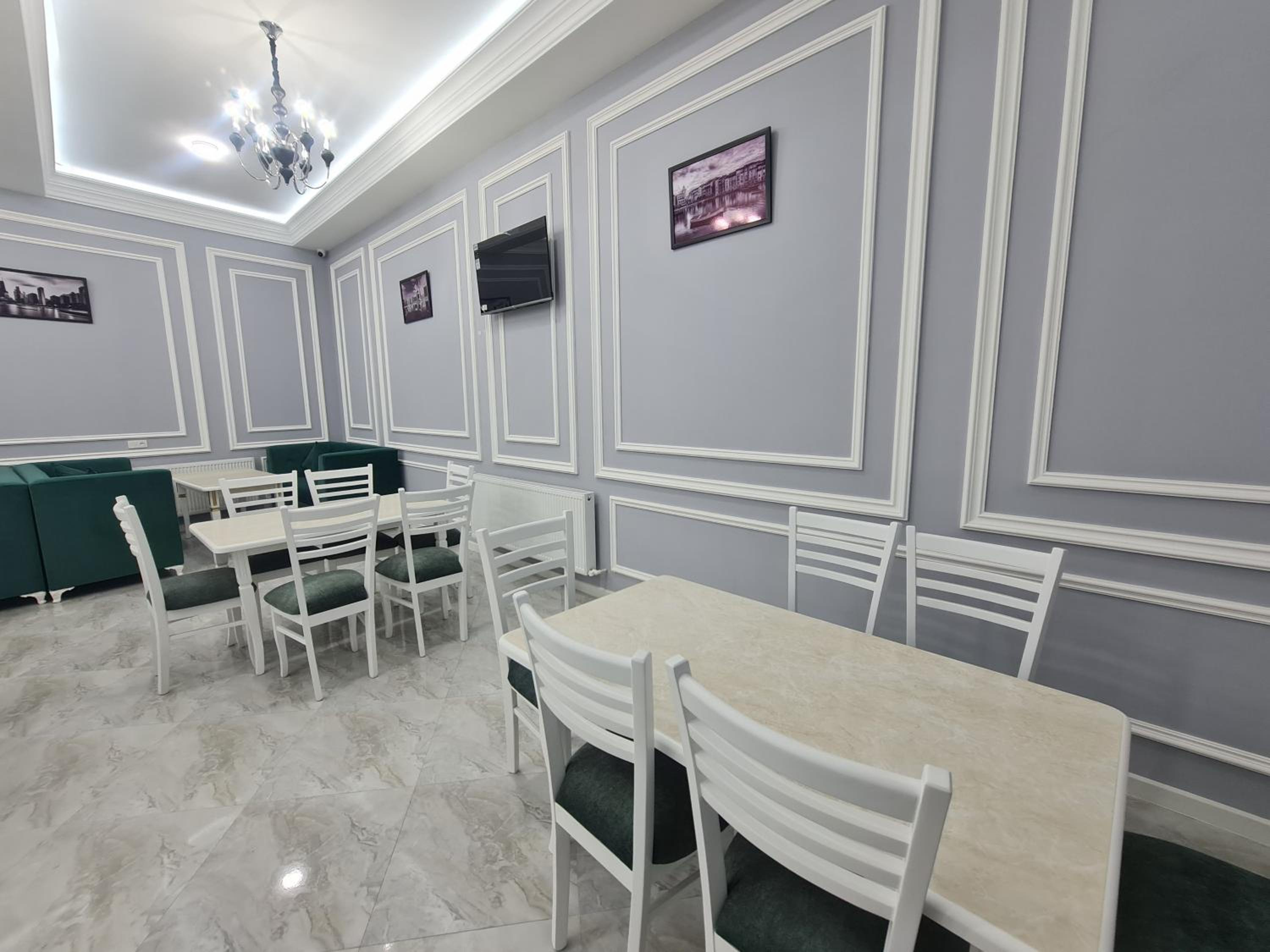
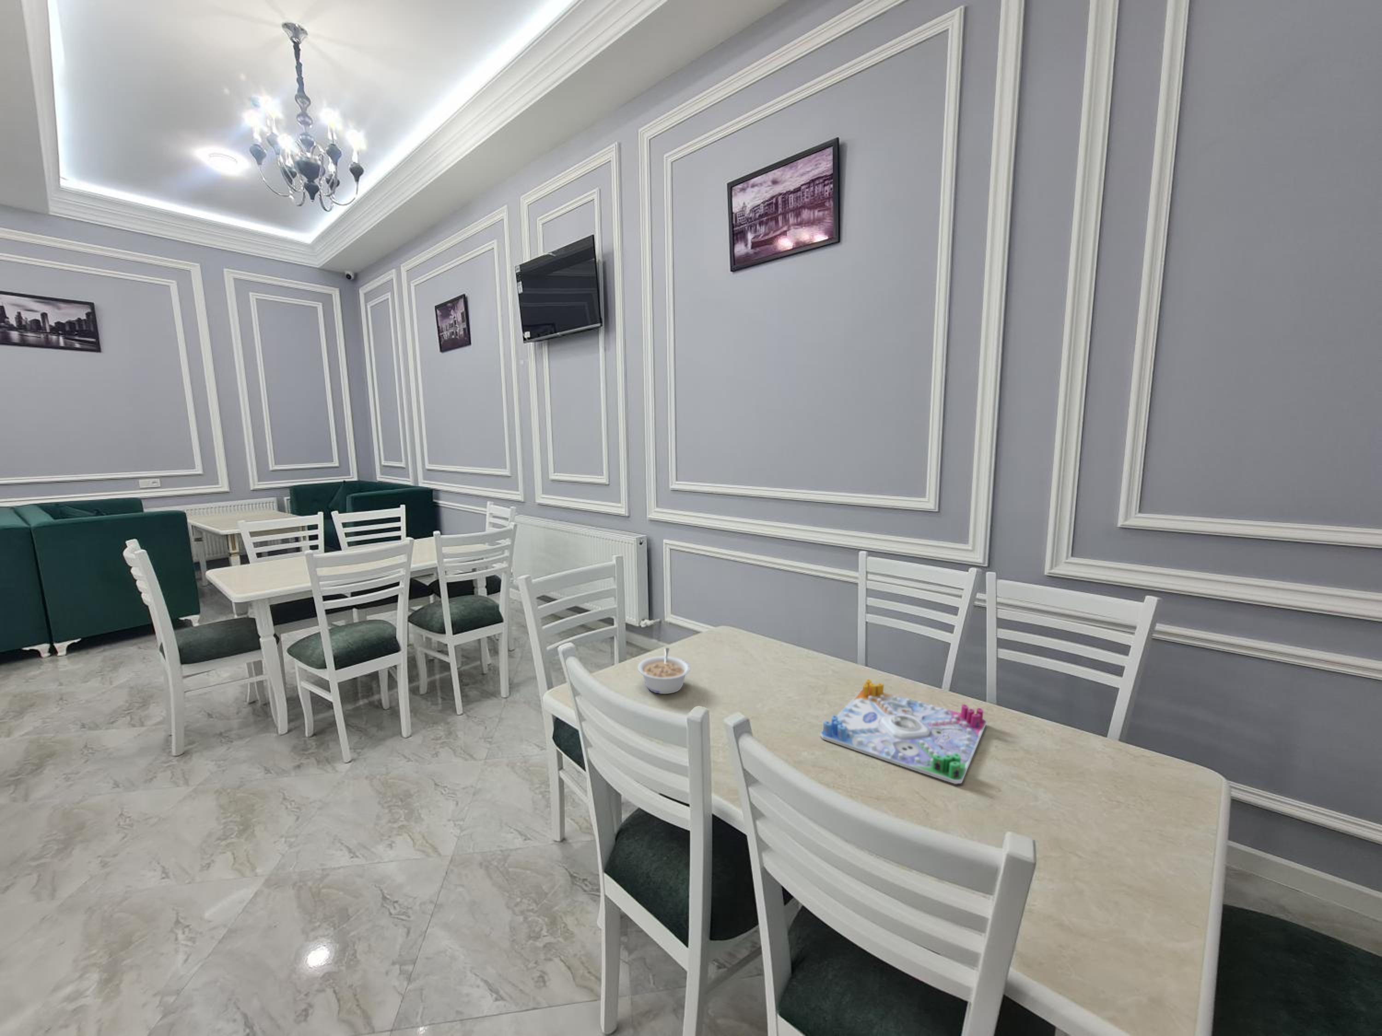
+ board game (904, 723)
+ legume (663, 674)
